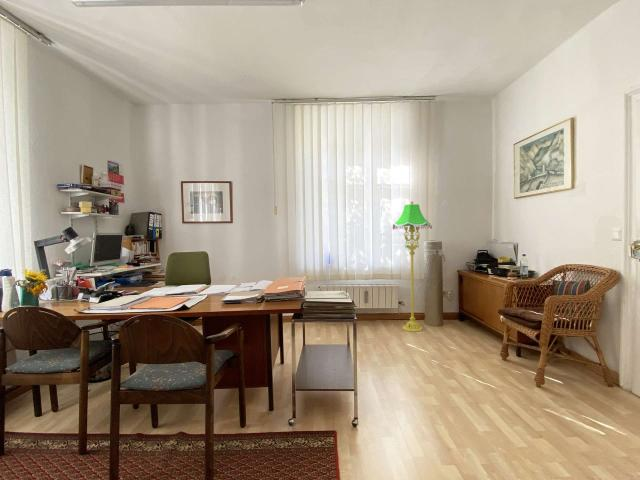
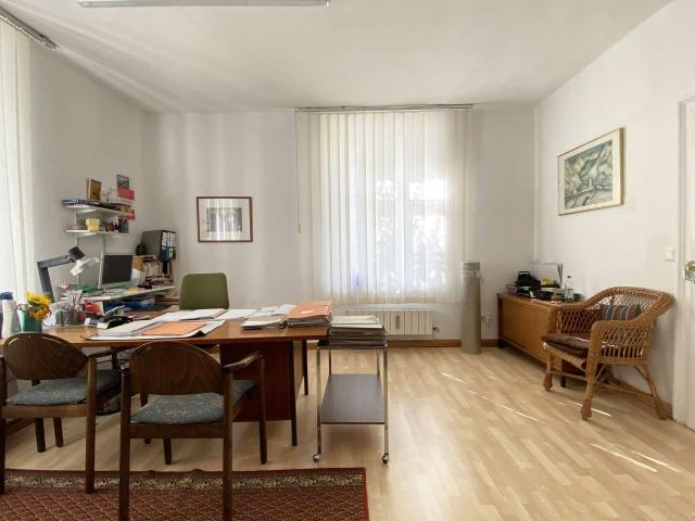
- floor lamp (412, 265)
